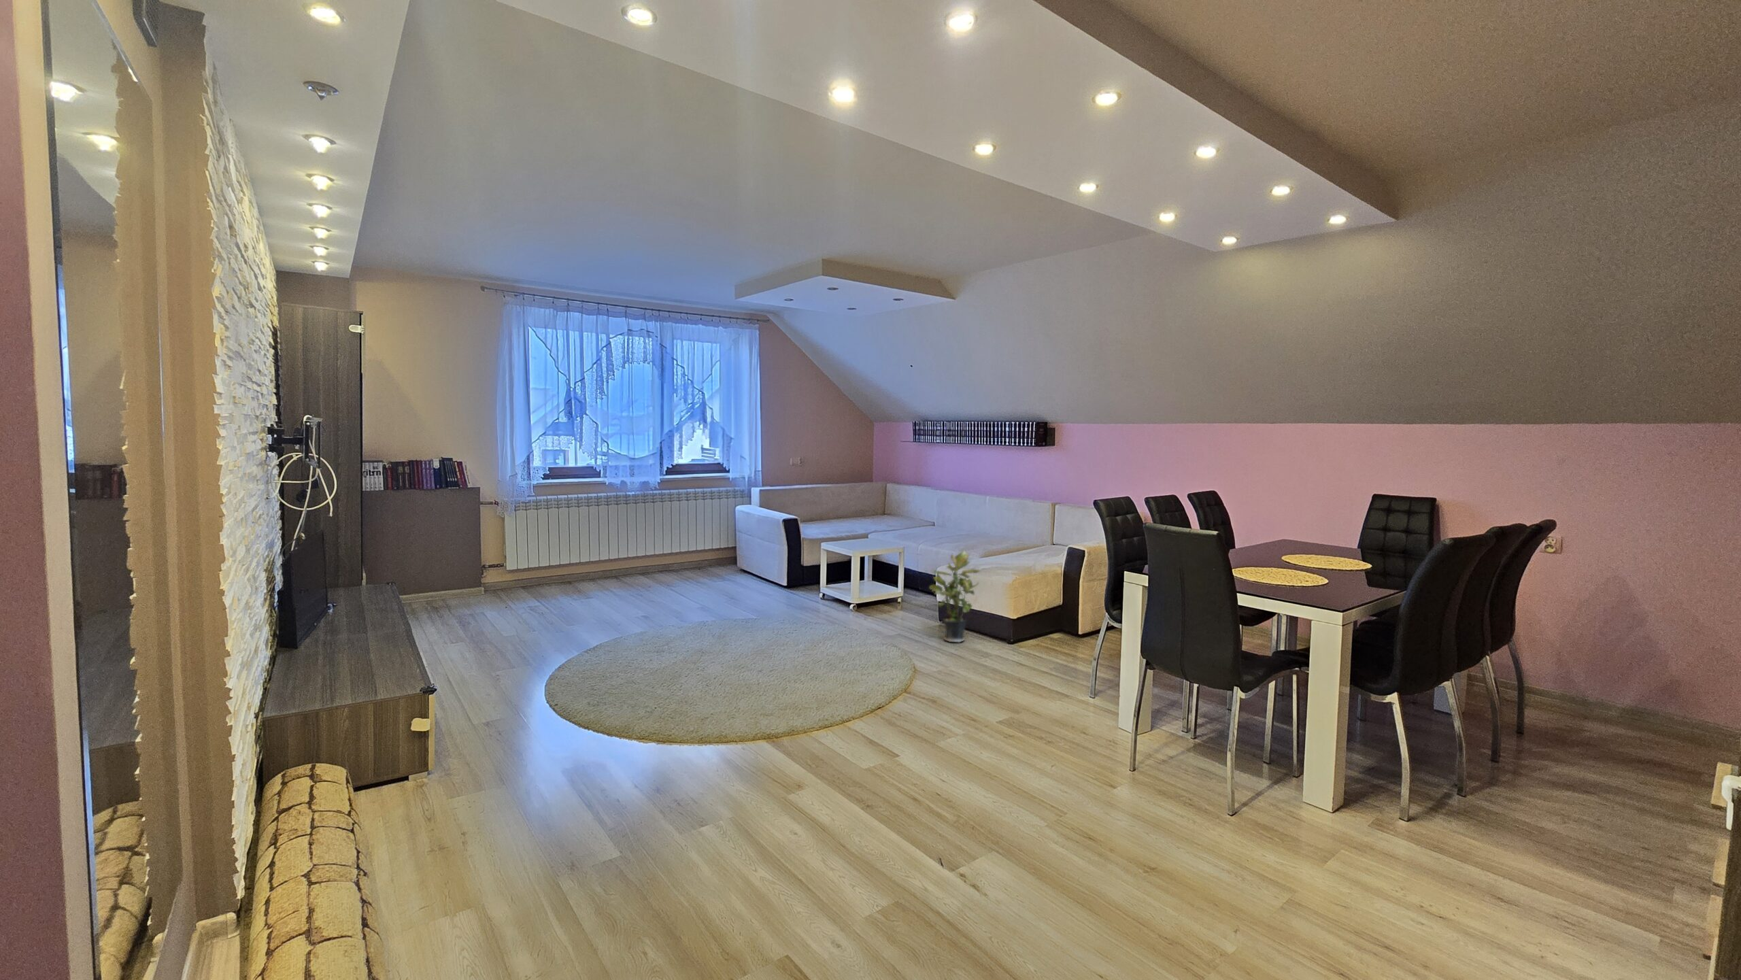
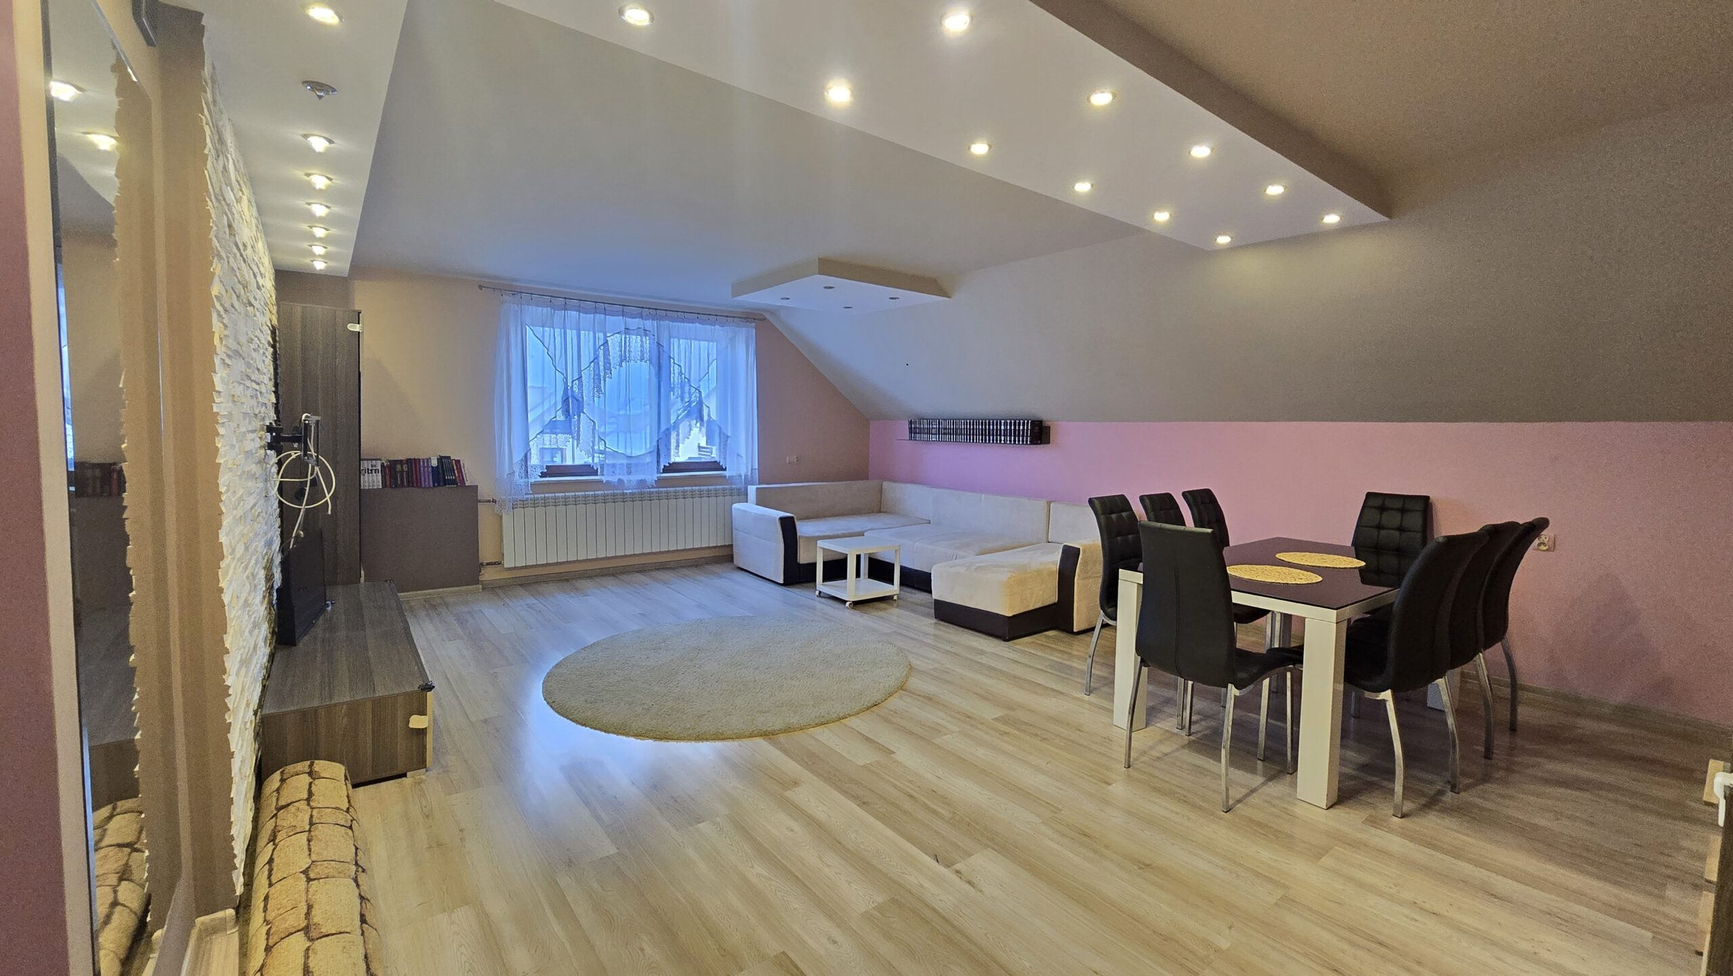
- potted plant (955, 595)
